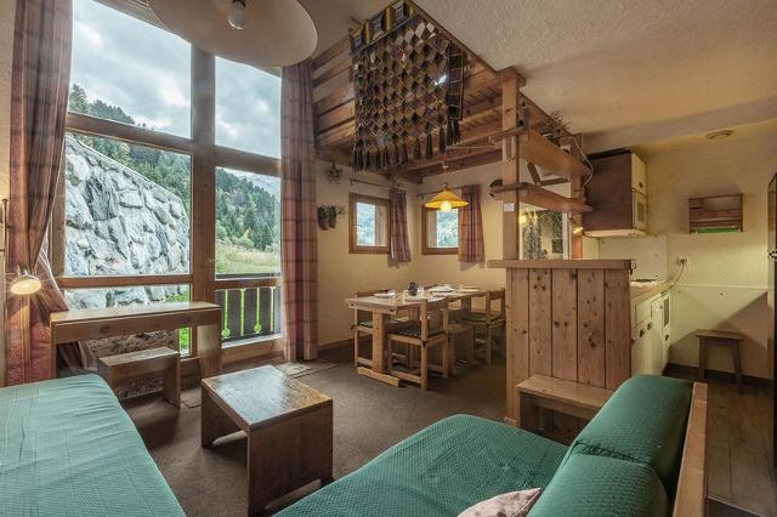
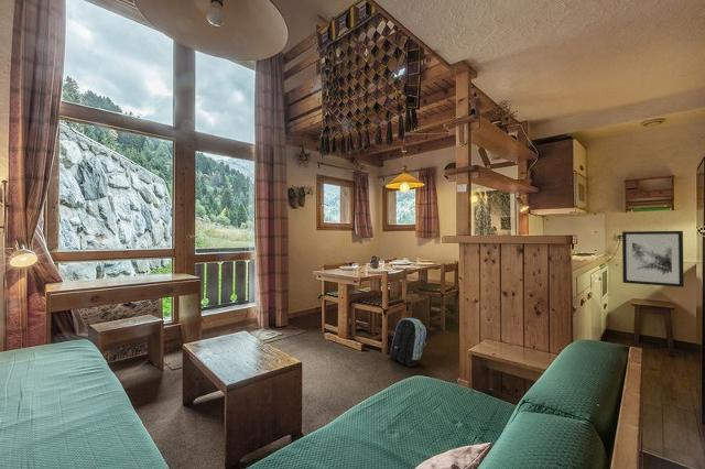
+ backpack (409, 339)
+ wall art (651, 258)
